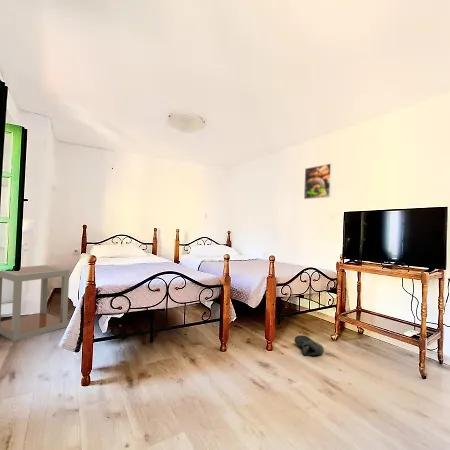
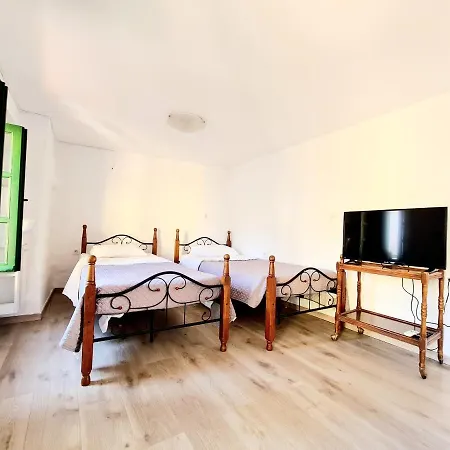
- sneaker (304, 345)
- side table (40, 299)
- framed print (317, 182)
